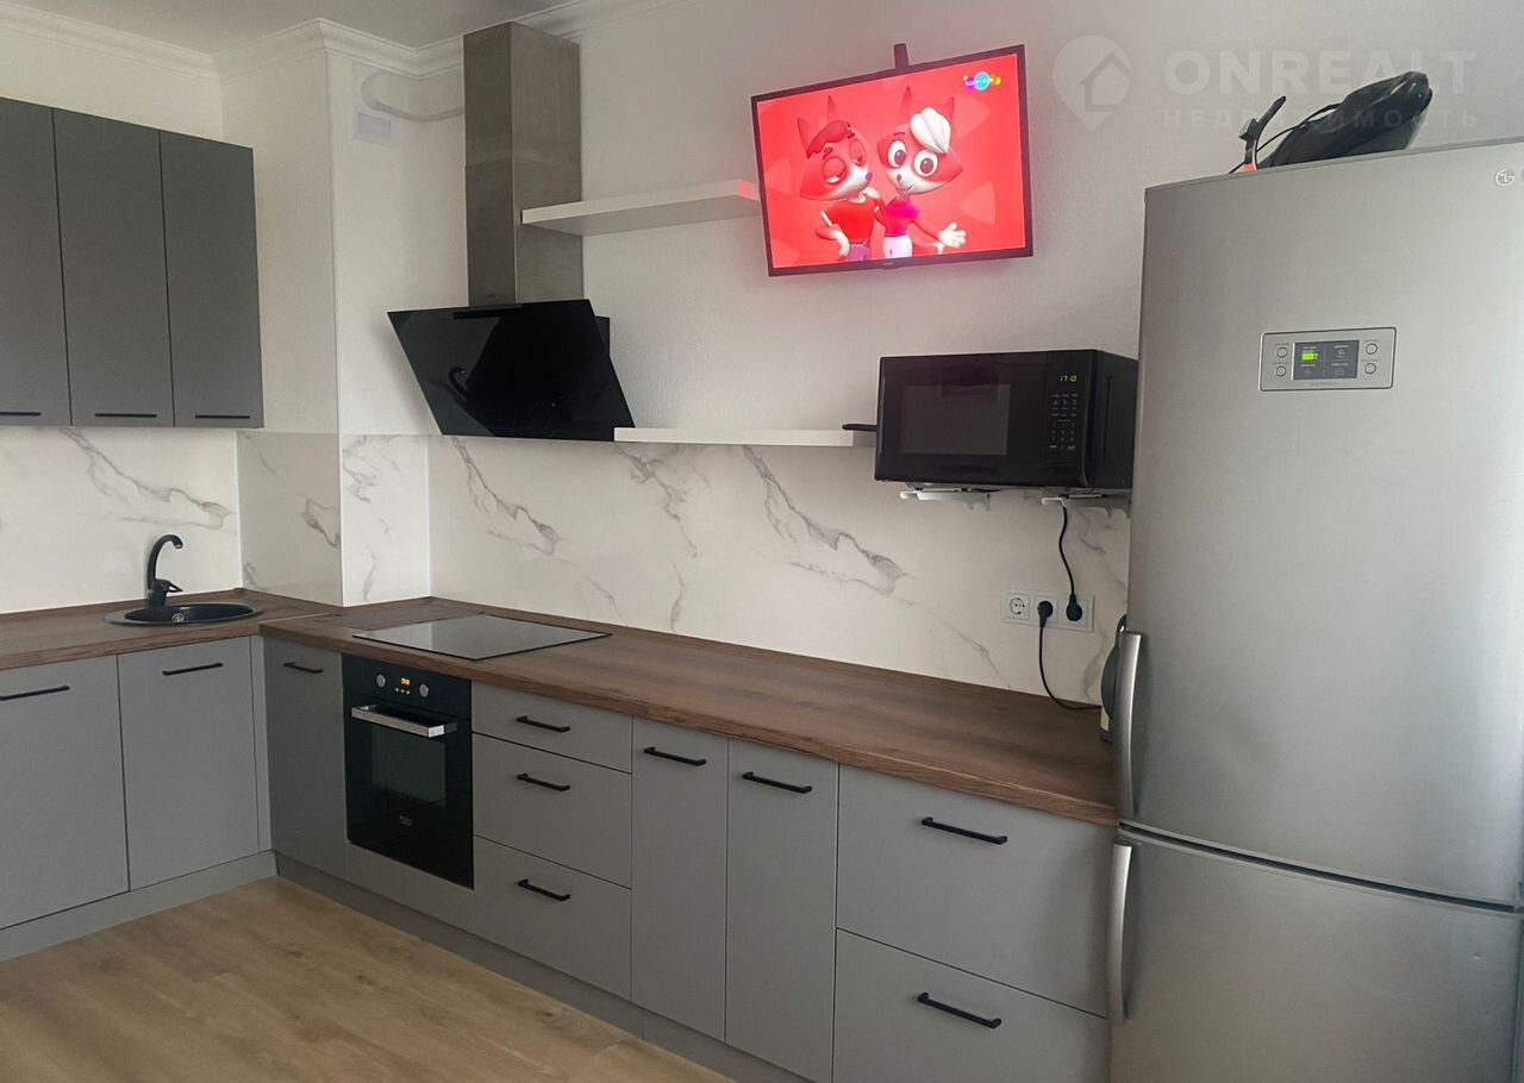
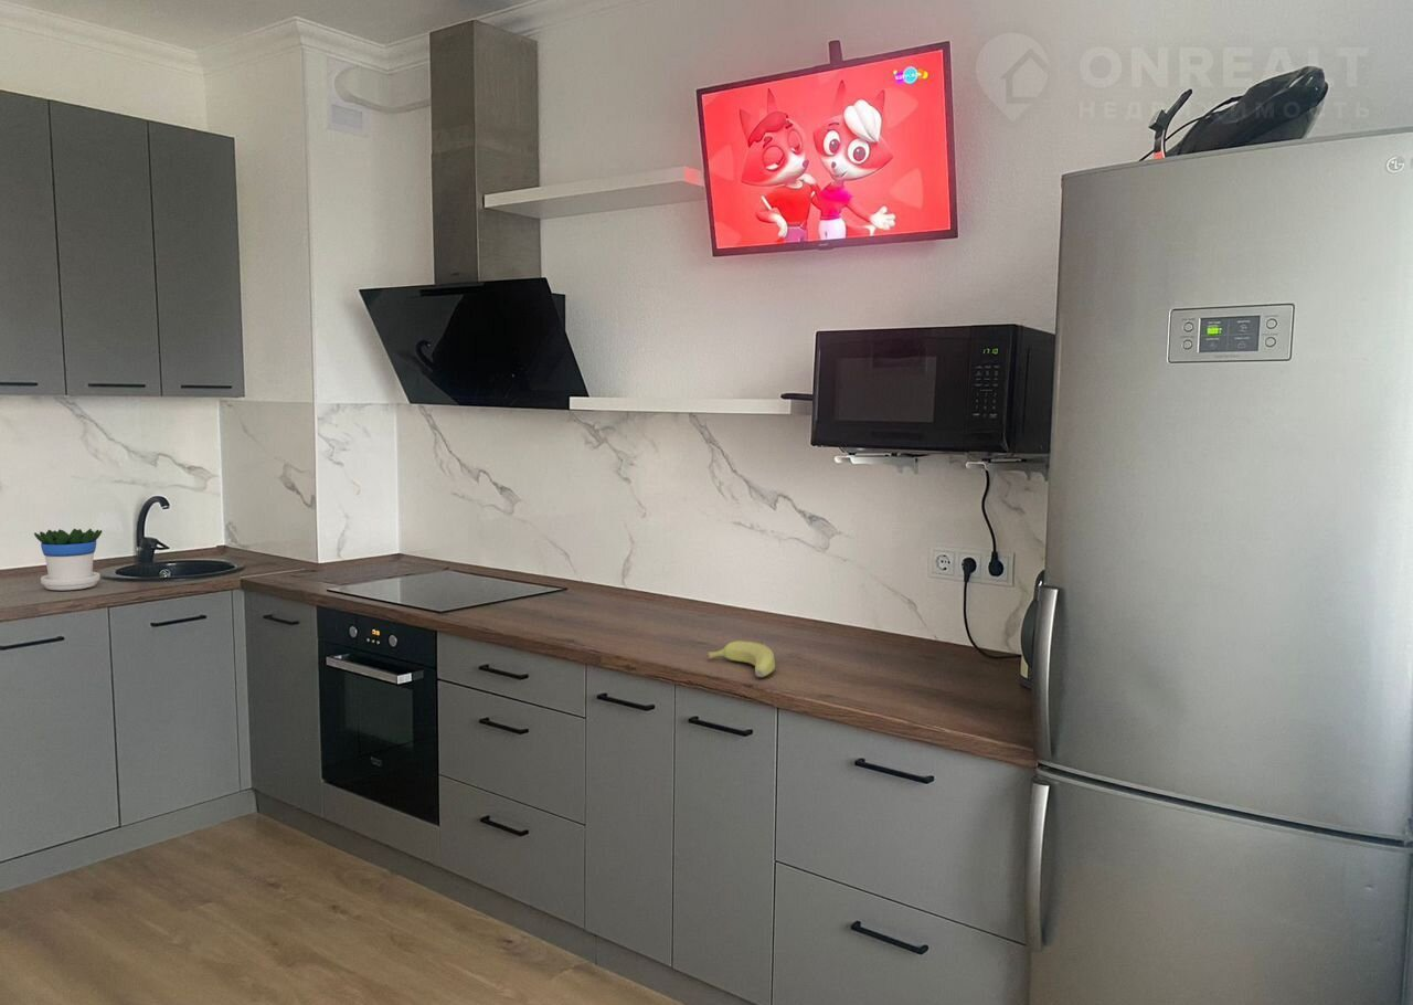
+ banana (740, 655)
+ flowerpot (70, 559)
